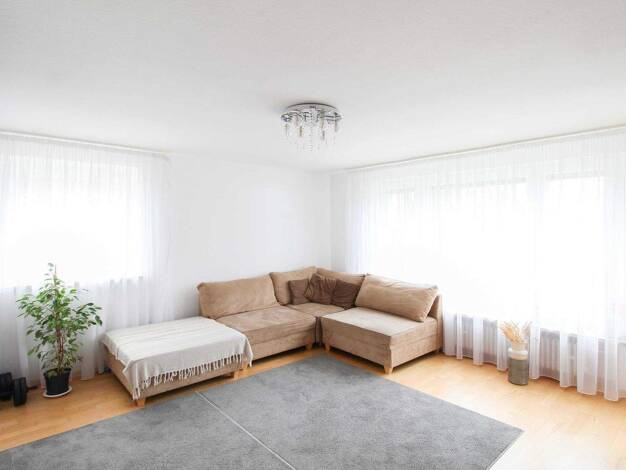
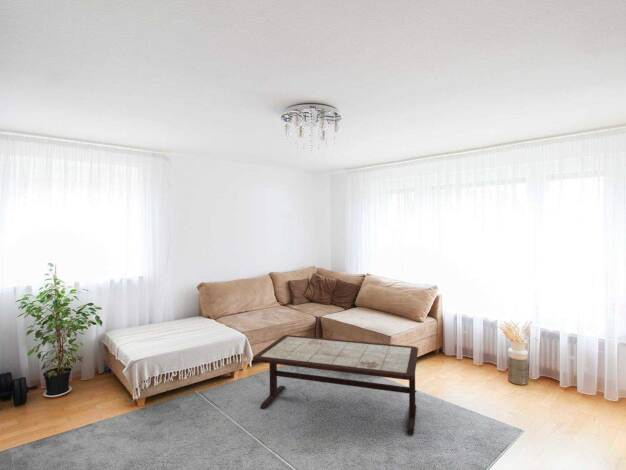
+ coffee table (338, 379)
